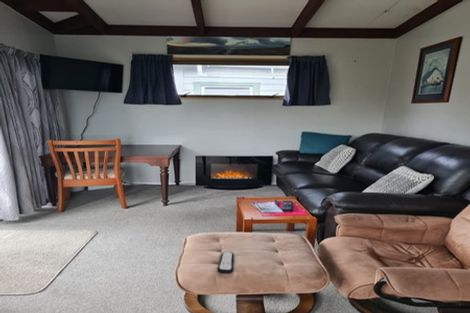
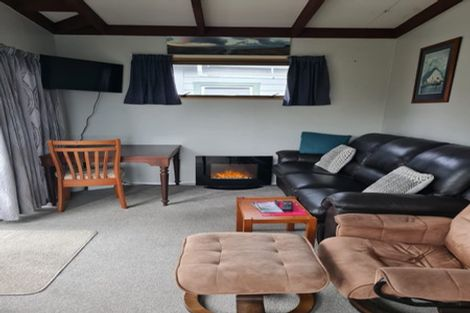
- remote control (226, 261)
